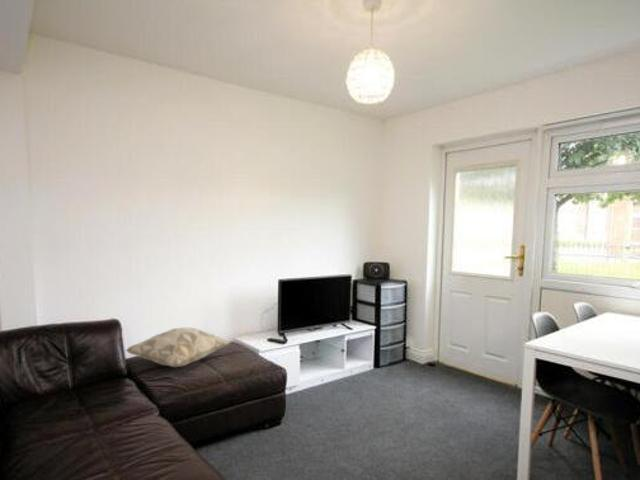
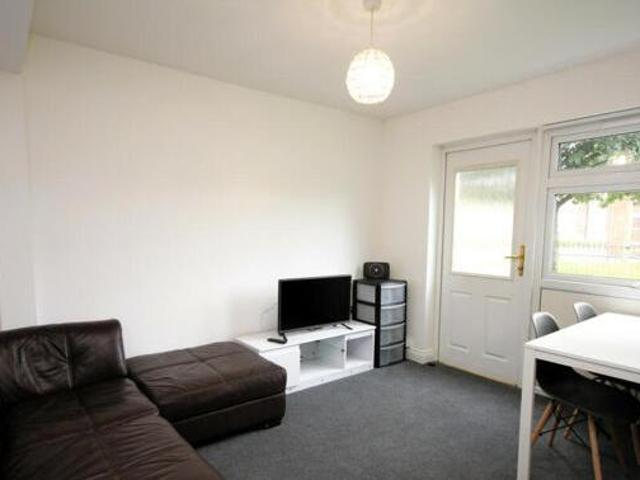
- decorative pillow (180, 345)
